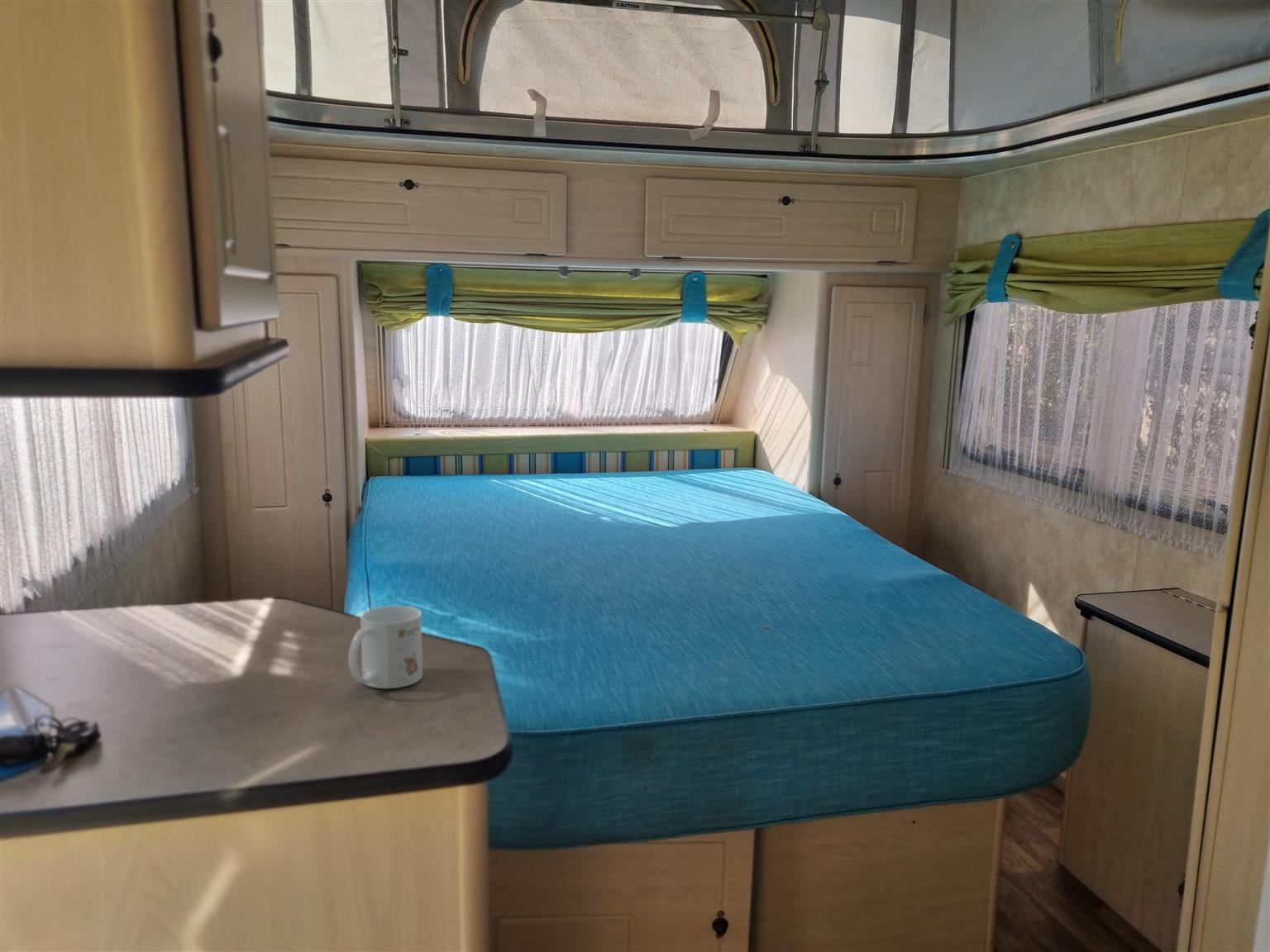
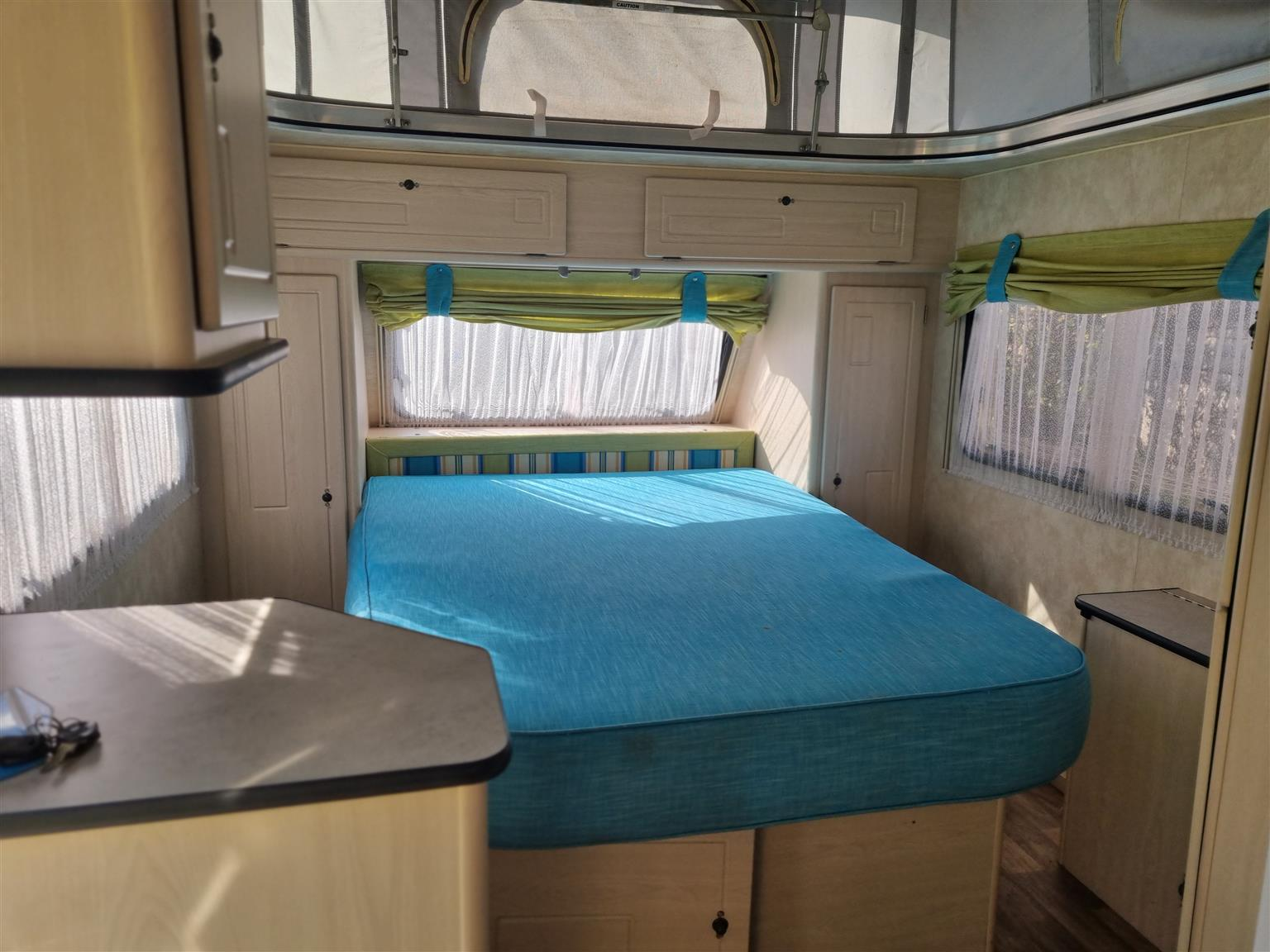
- mug (382, 650)
